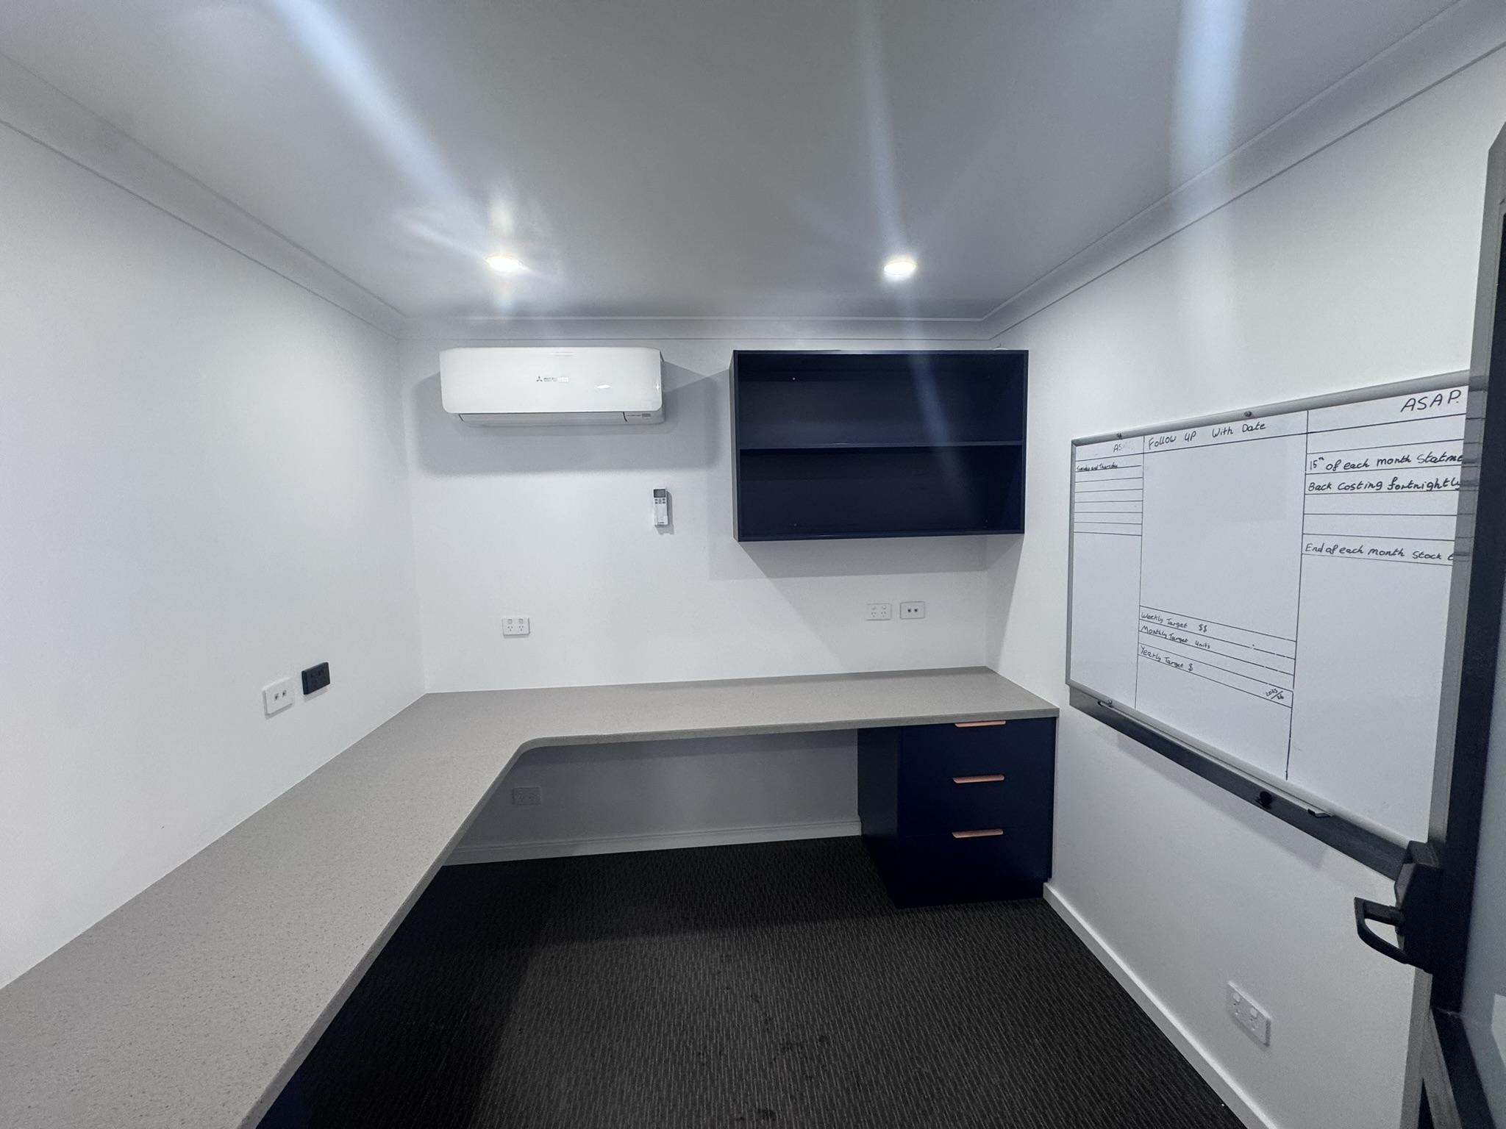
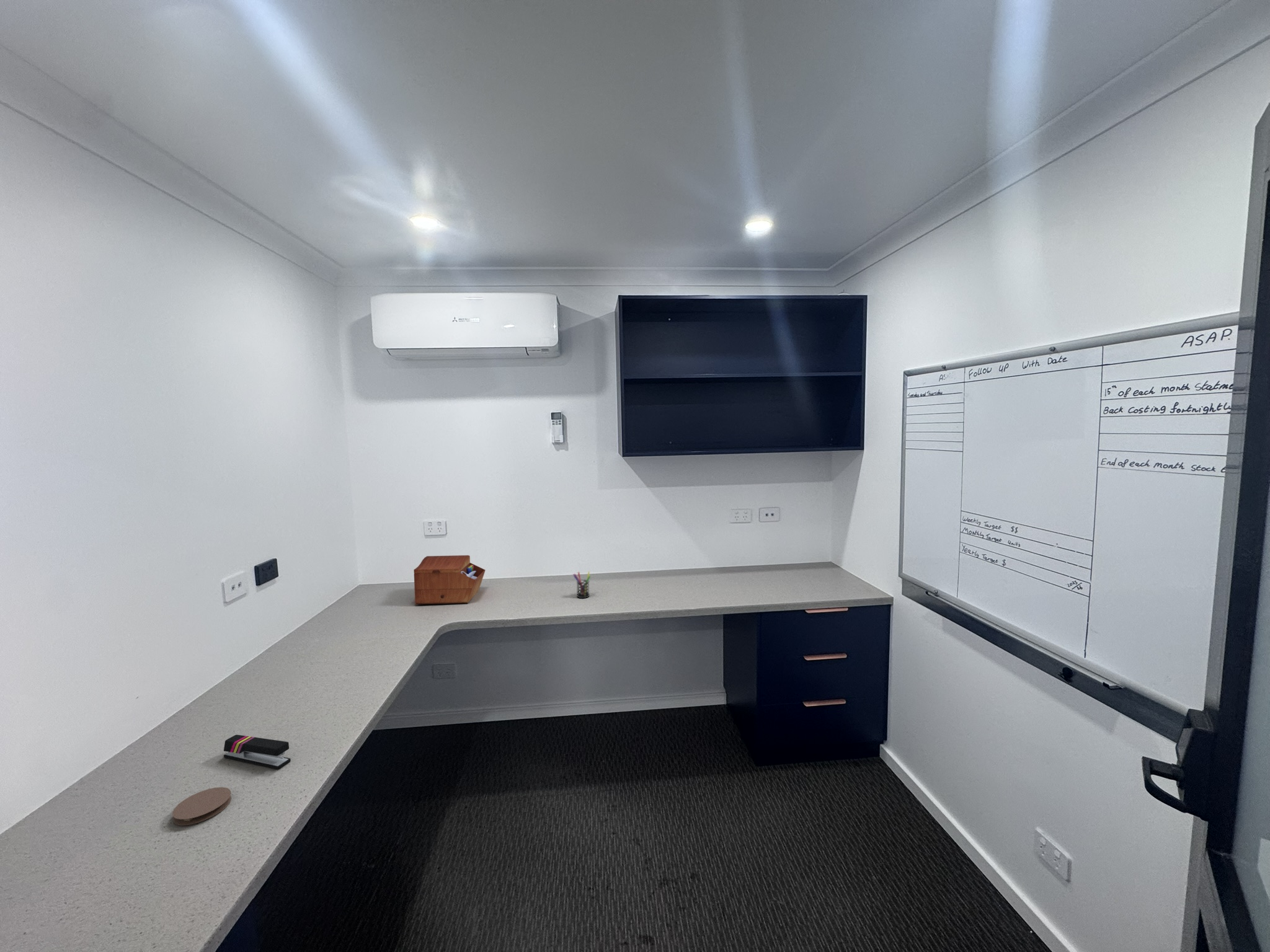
+ coaster (202, 805)
+ sewing box (451, 578)
+ stapler (256, 749)
+ pen holder (584, 583)
